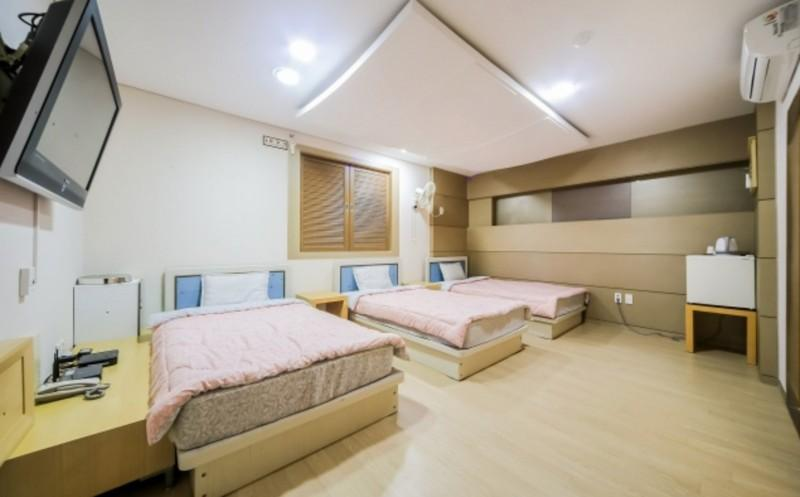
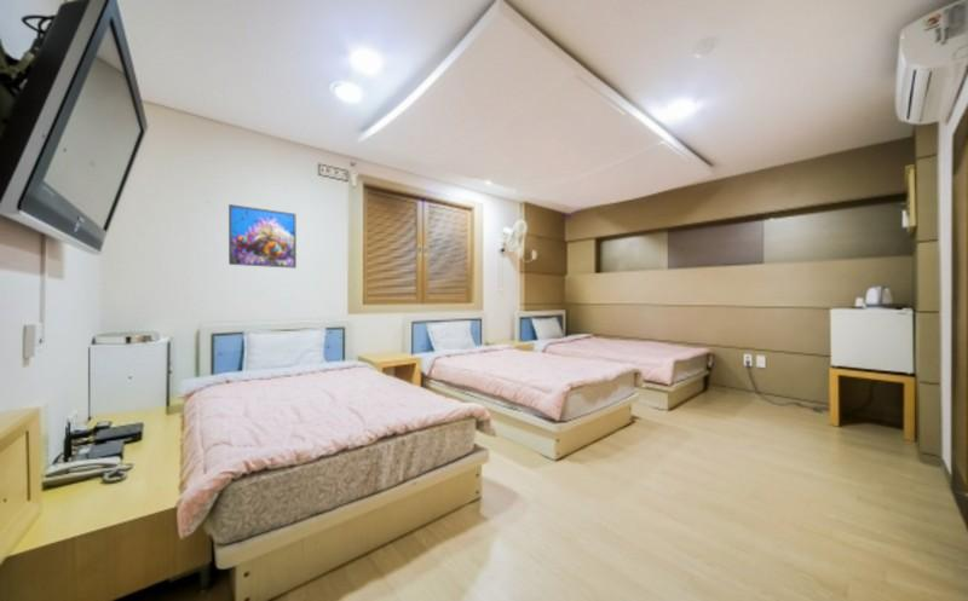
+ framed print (264, 237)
